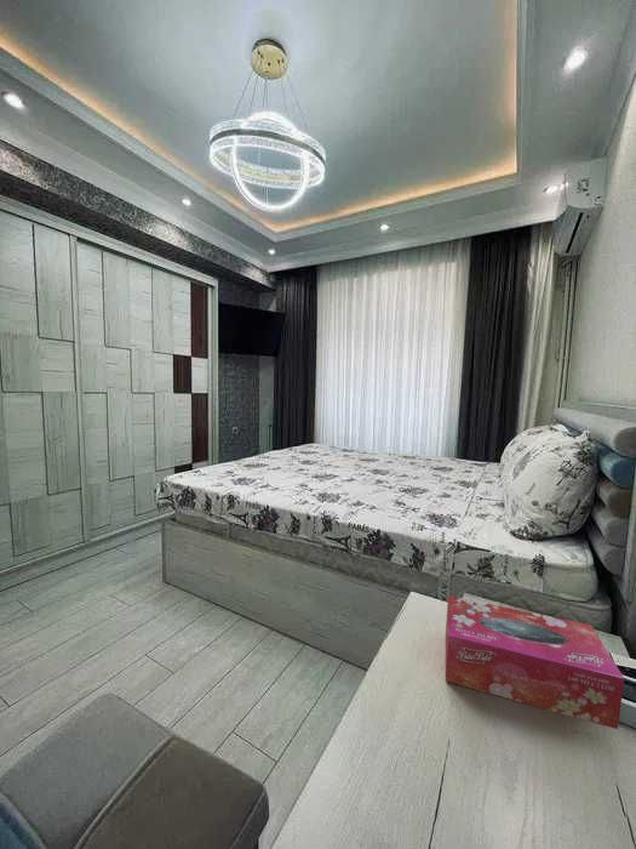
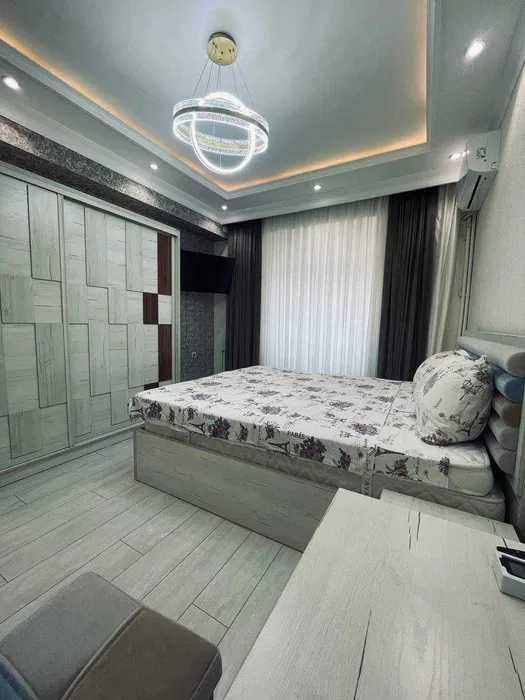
- tissue box (520, 651)
